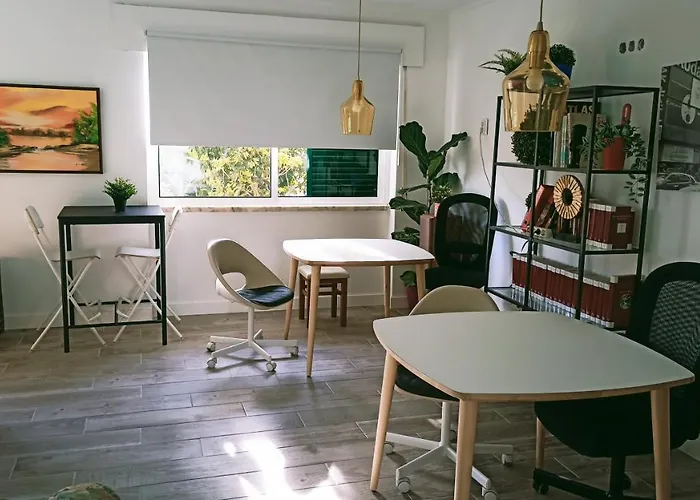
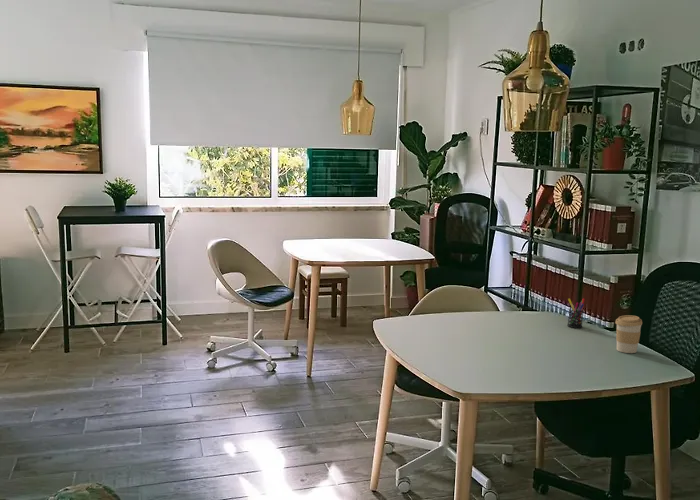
+ pen holder (577, 311)
+ coffee cup (627, 333)
